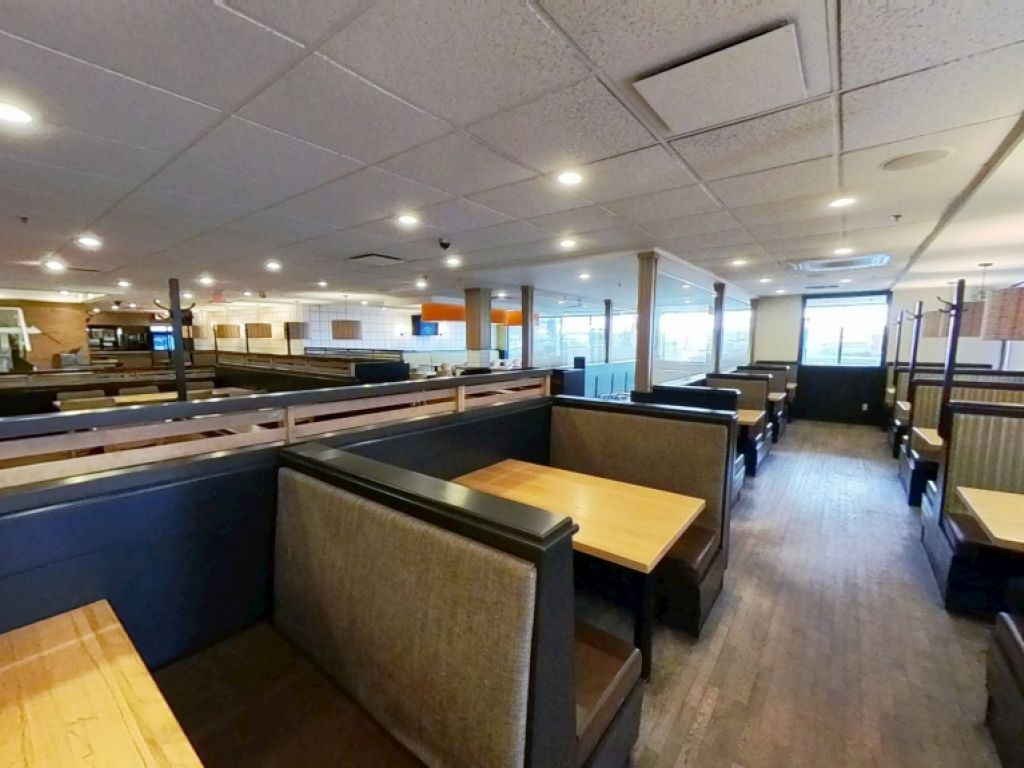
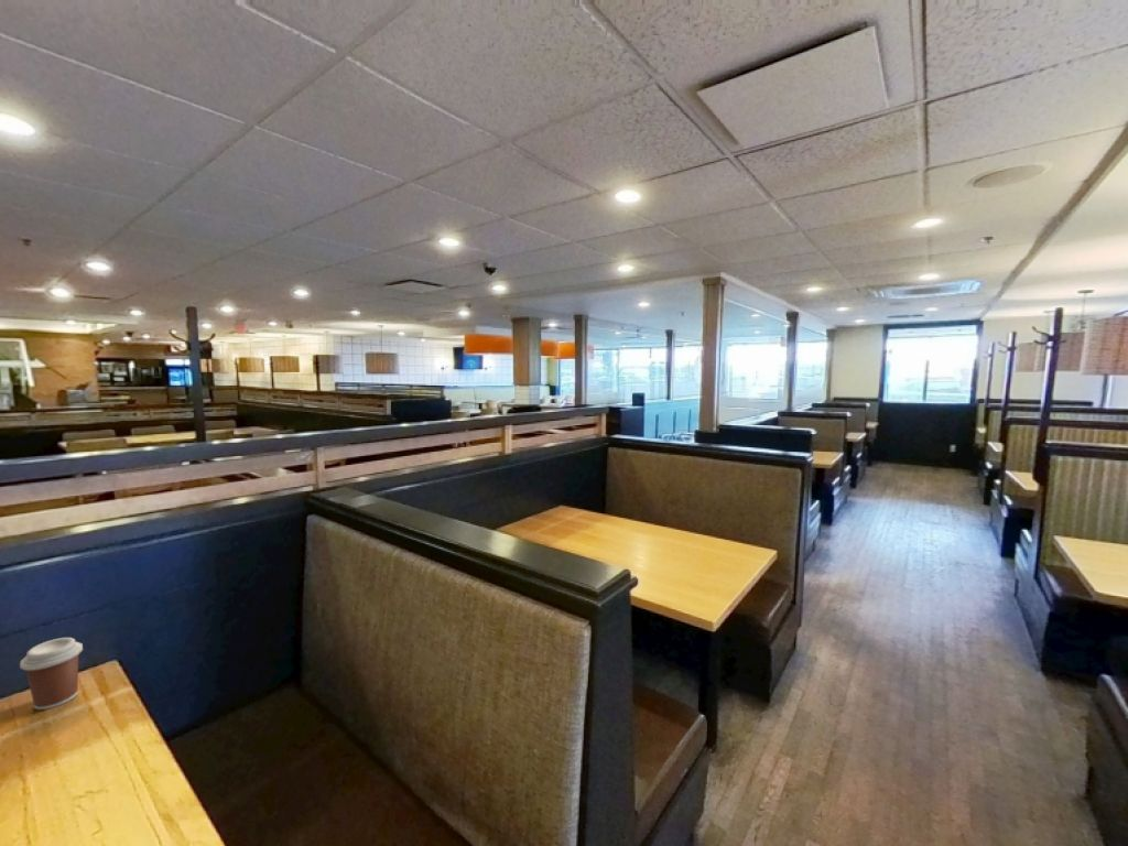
+ coffee cup (54, 672)
